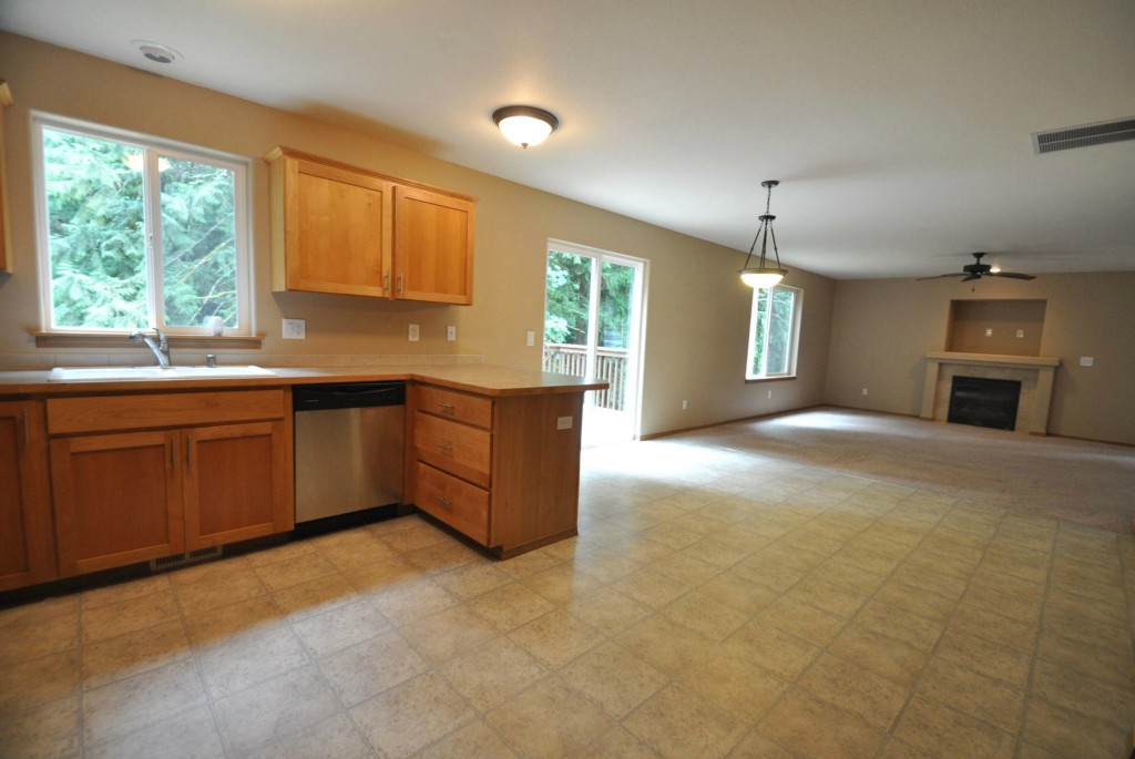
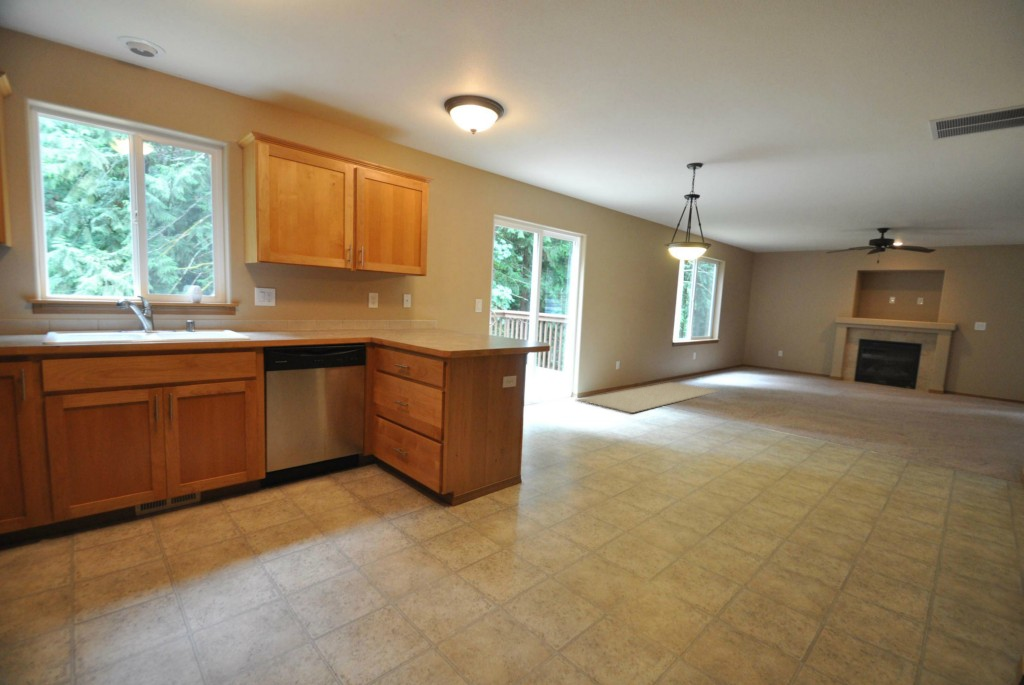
+ rug (655, 394)
